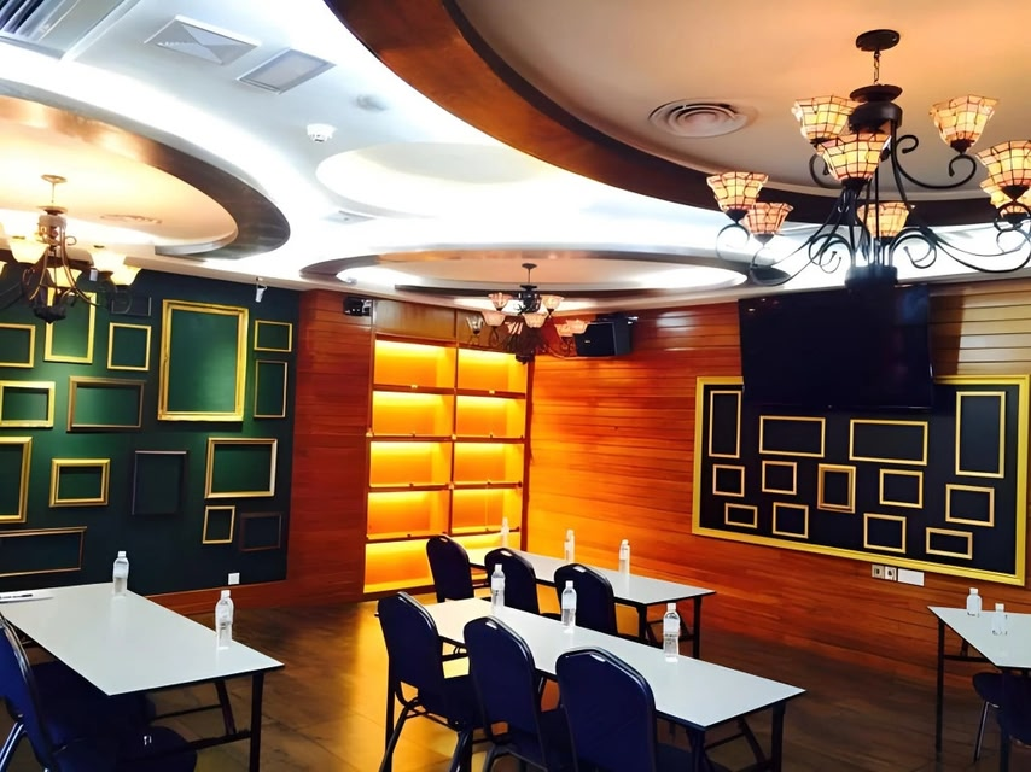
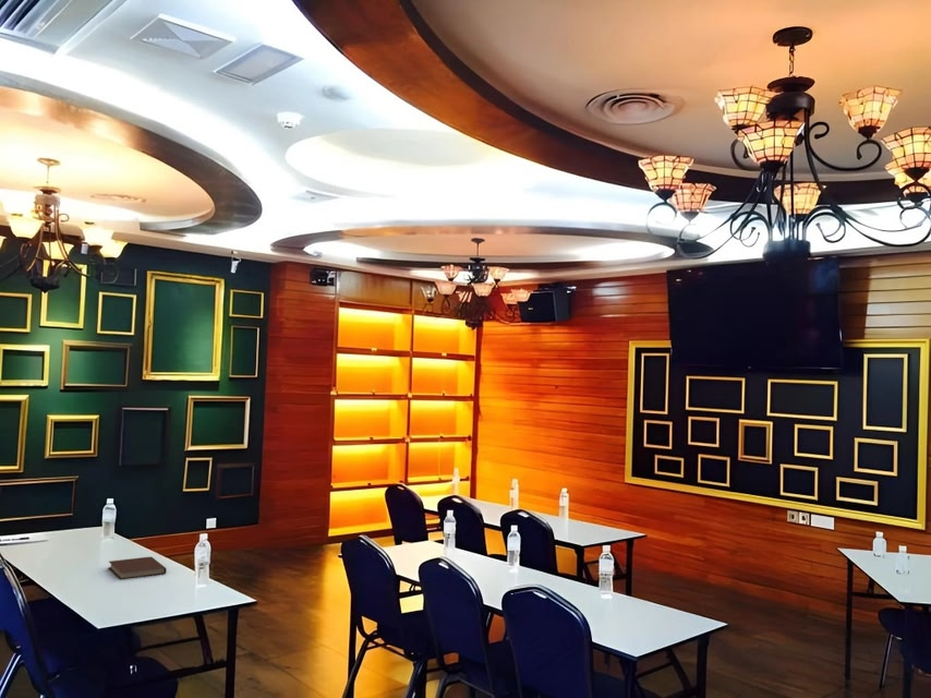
+ notebook (136, 567)
